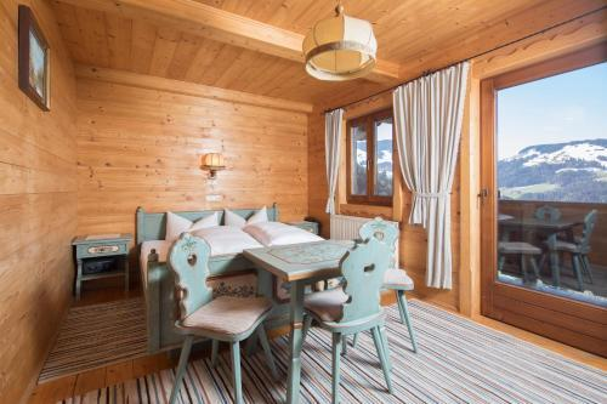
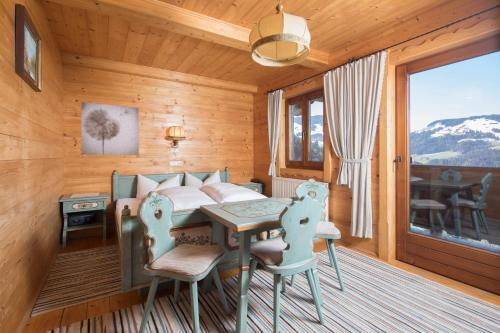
+ wall art (111, 130)
